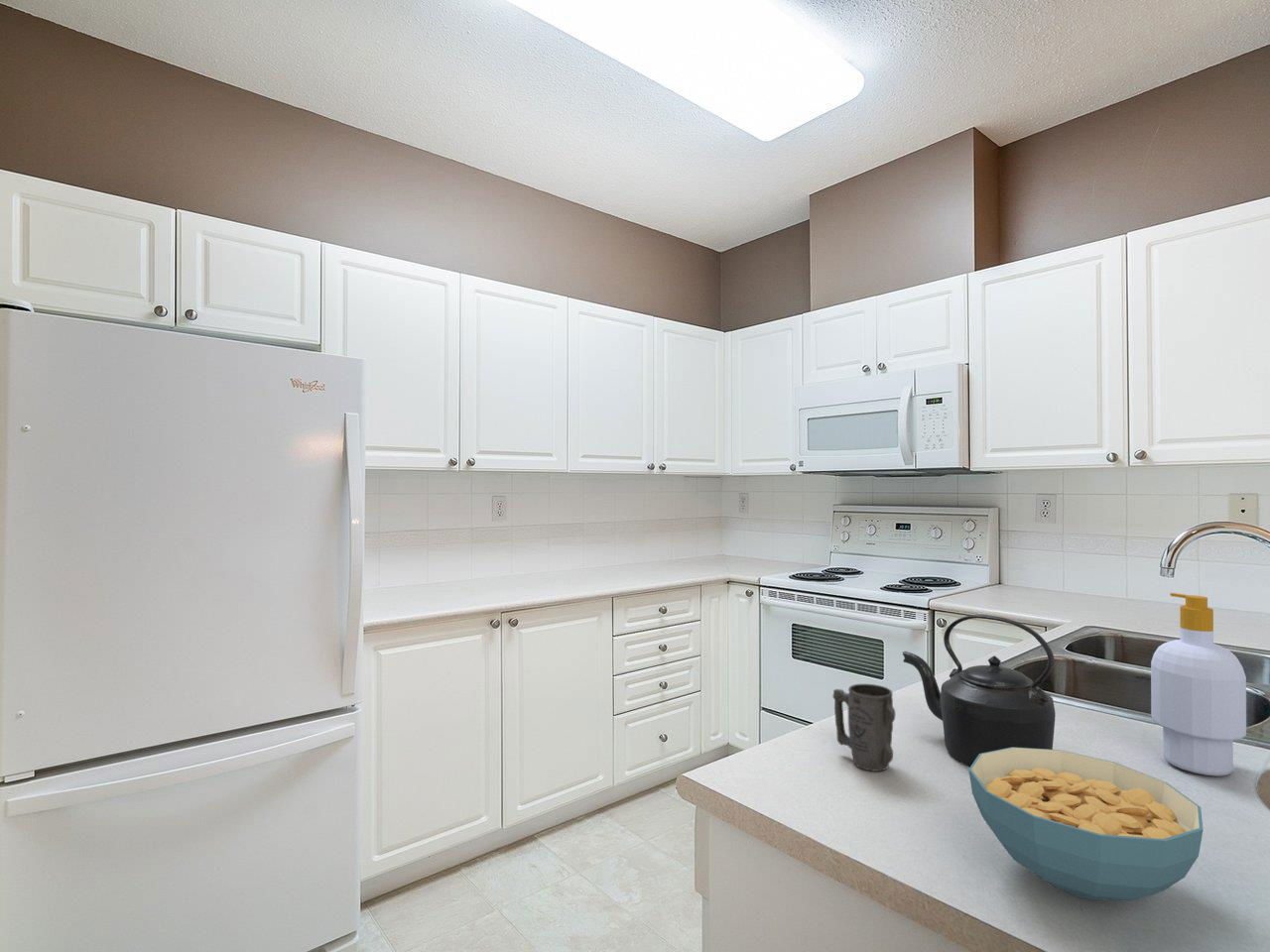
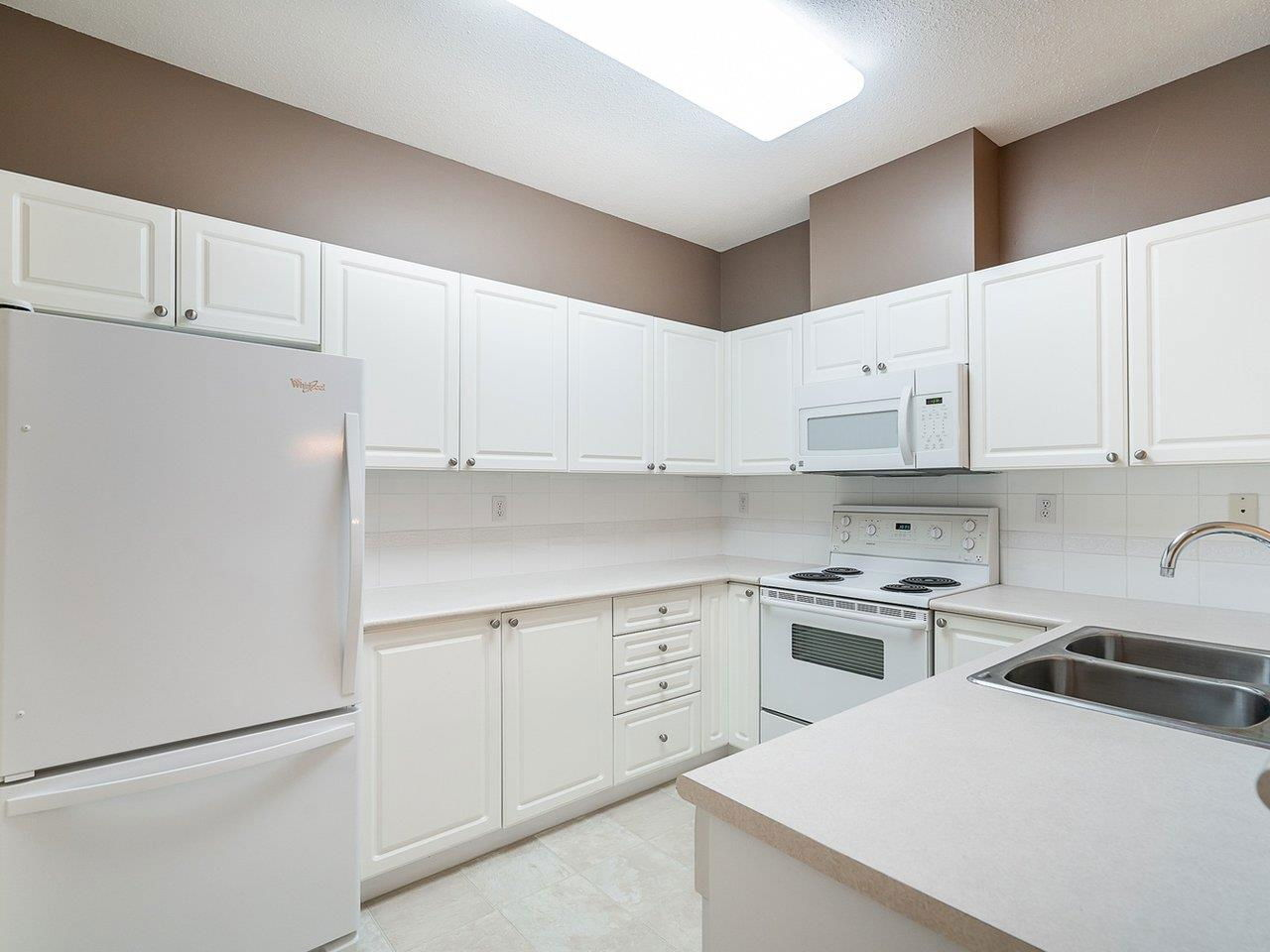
- kettle (970, 678)
- mug (863, 724)
- cereal bowl (1078, 834)
- soap bottle (1197, 681)
